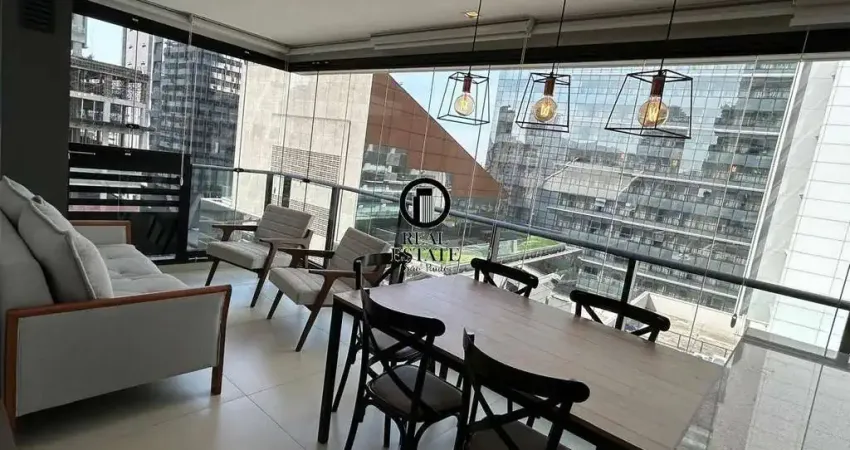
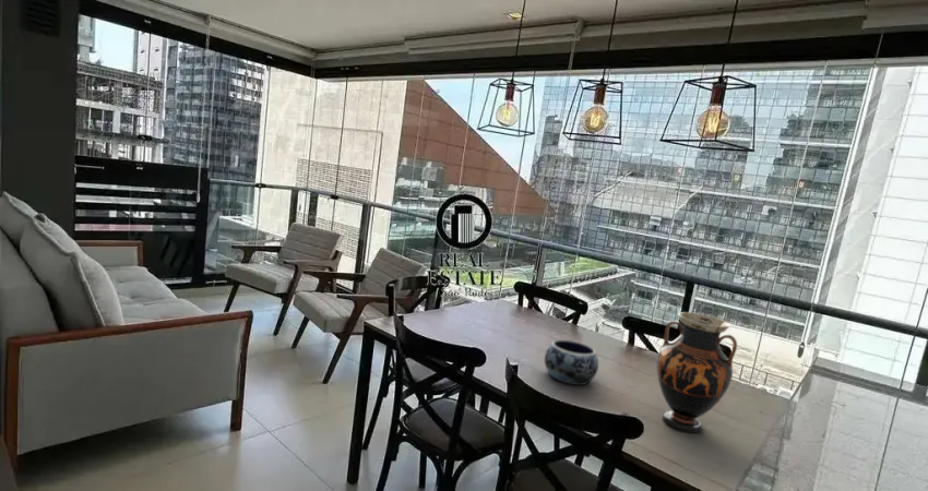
+ vase (692, 372)
+ decorative bowl (571, 361)
